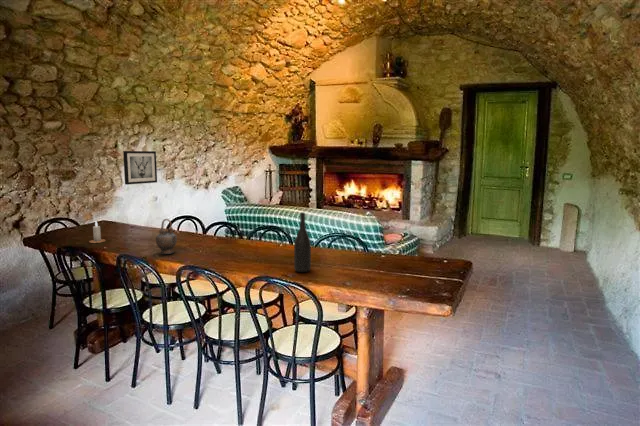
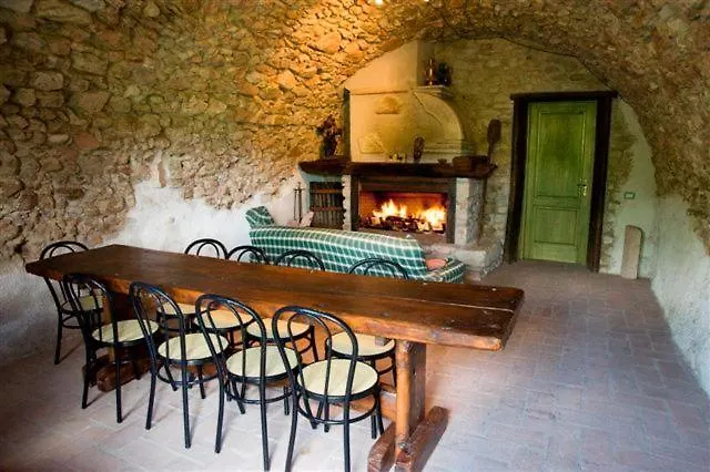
- wine bottle (302, 242)
- candle (96, 230)
- wall art (140, 167)
- teapot (167, 236)
